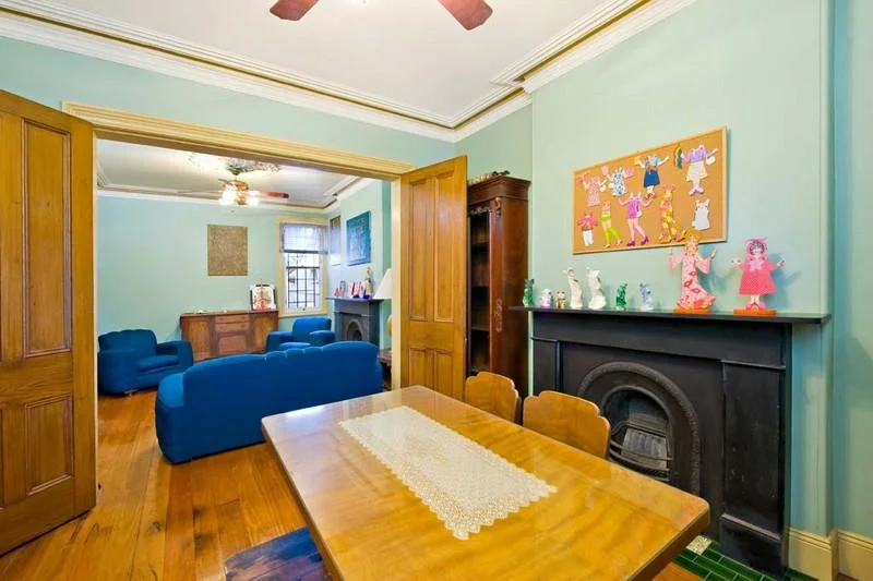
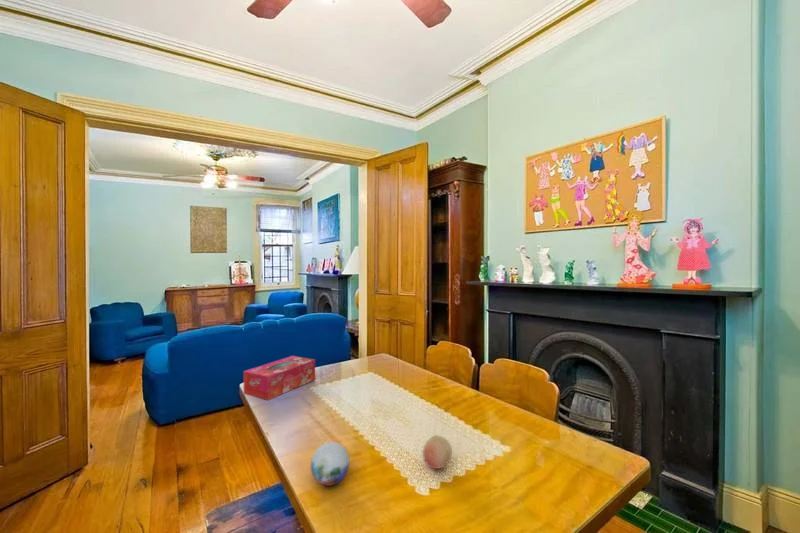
+ tissue box (281, 375)
+ decorative orb (330, 463)
+ fruit (437, 452)
